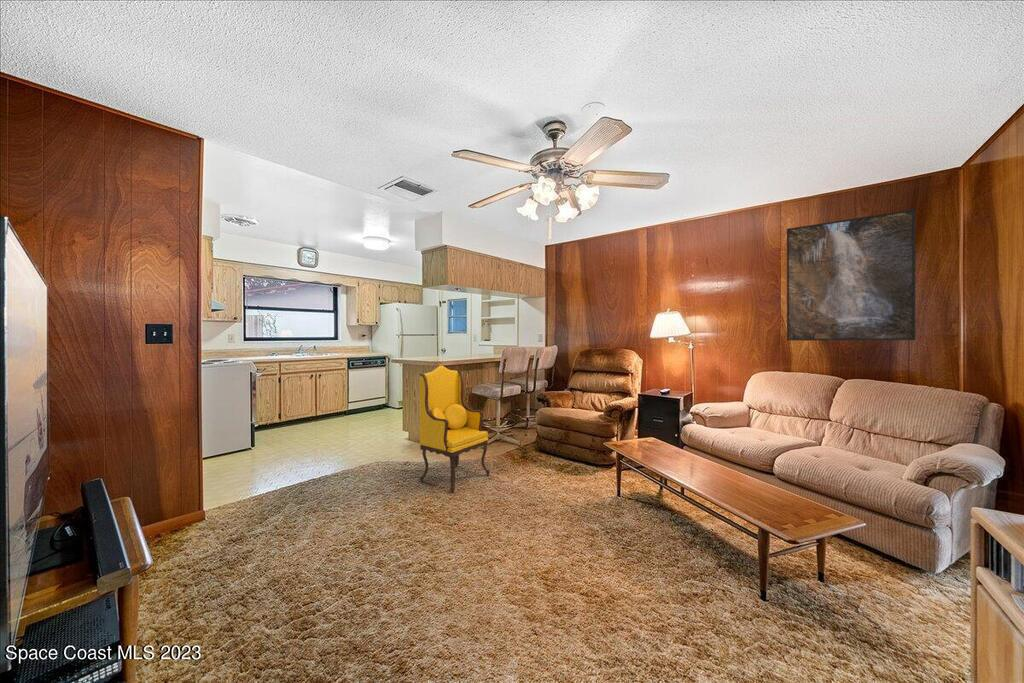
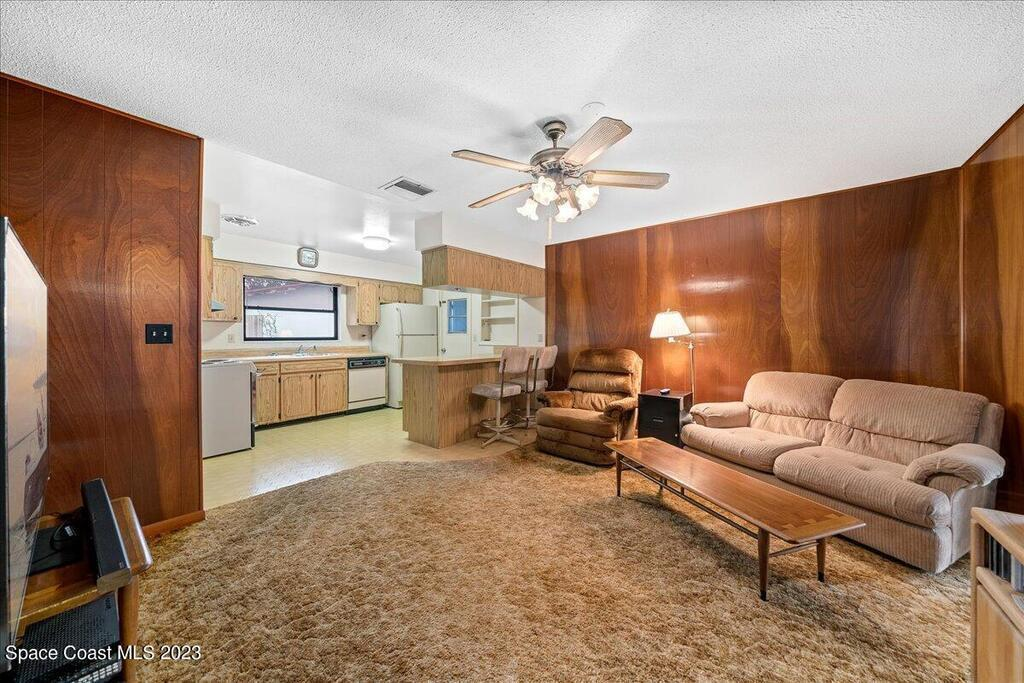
- armchair (455, 422)
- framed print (845, 280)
